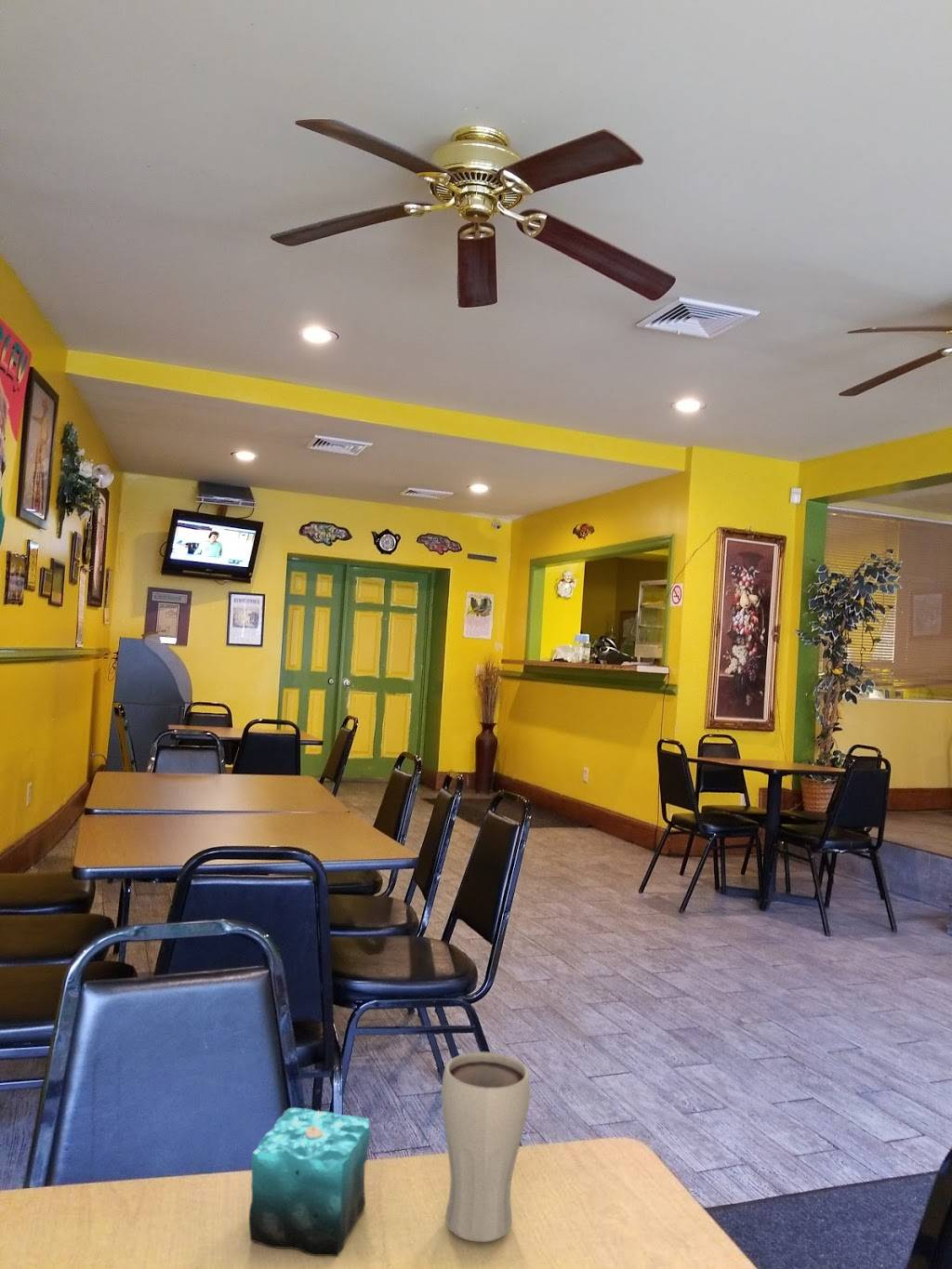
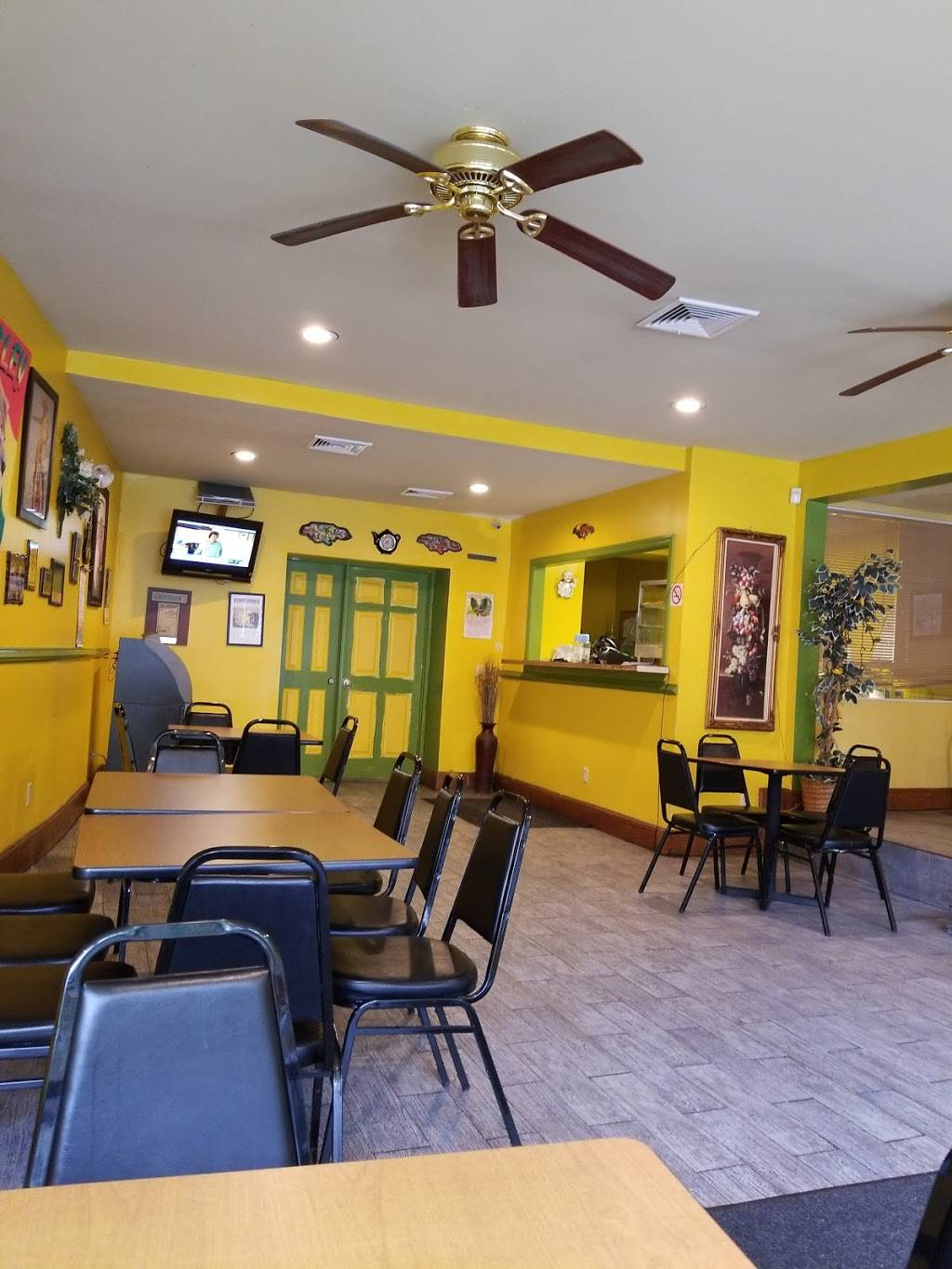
- candle (313, 1158)
- drinking glass (483, 1146)
